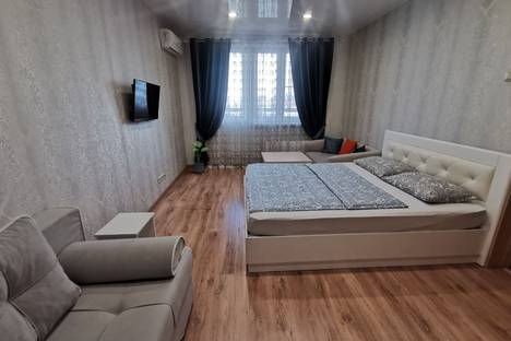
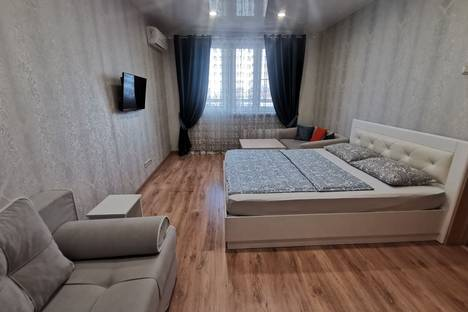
- potted plant (199, 156)
